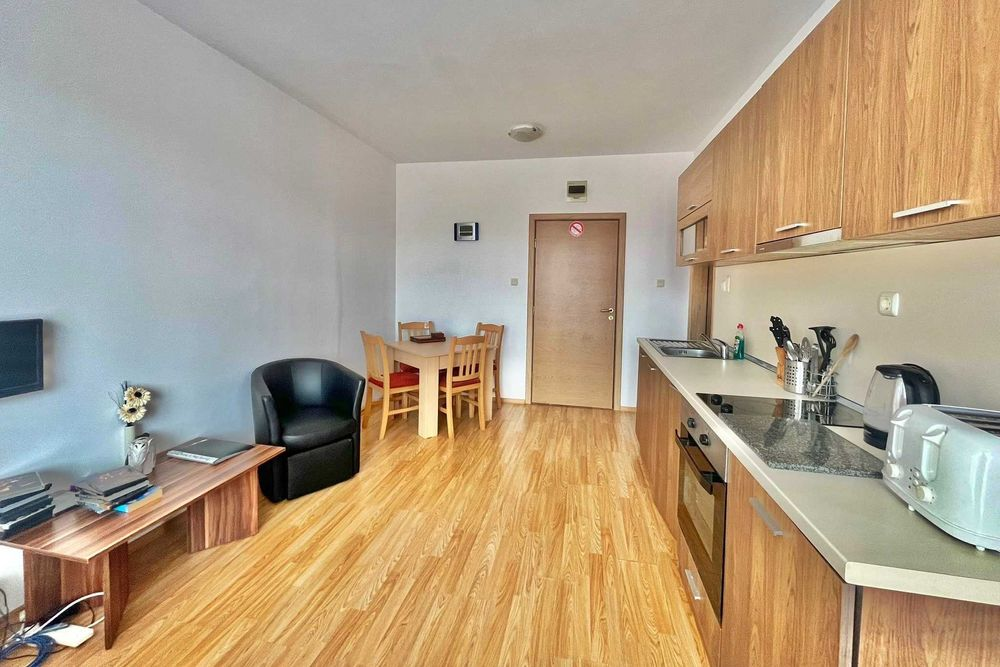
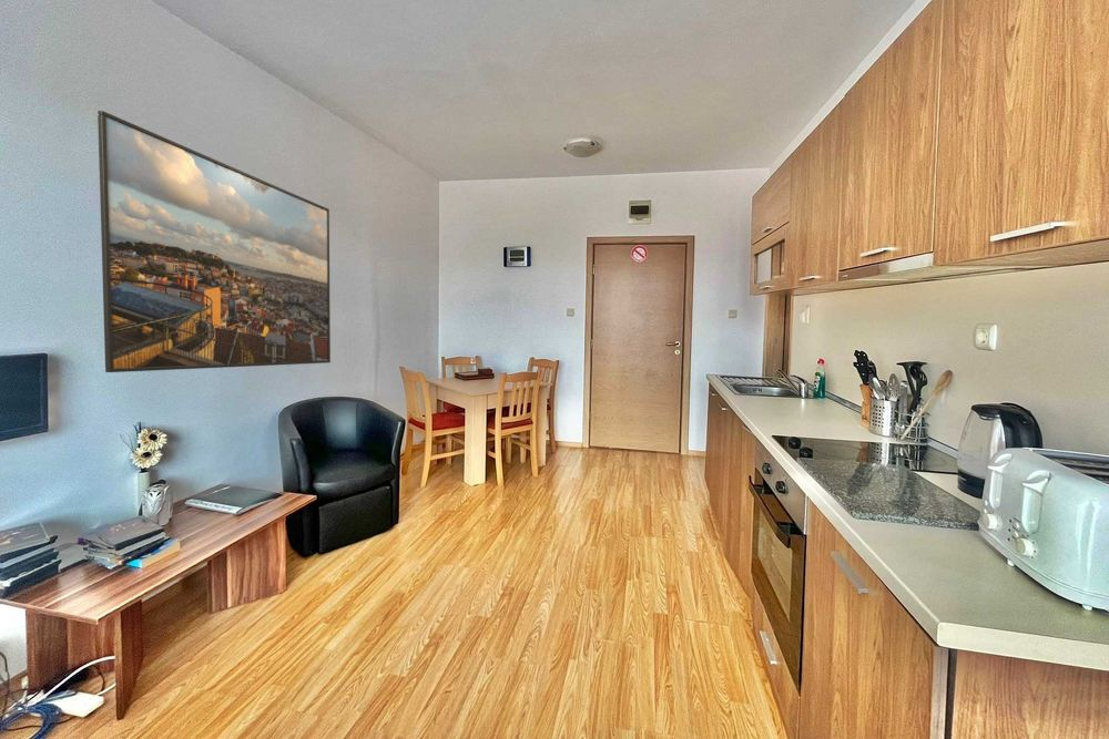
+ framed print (245, 270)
